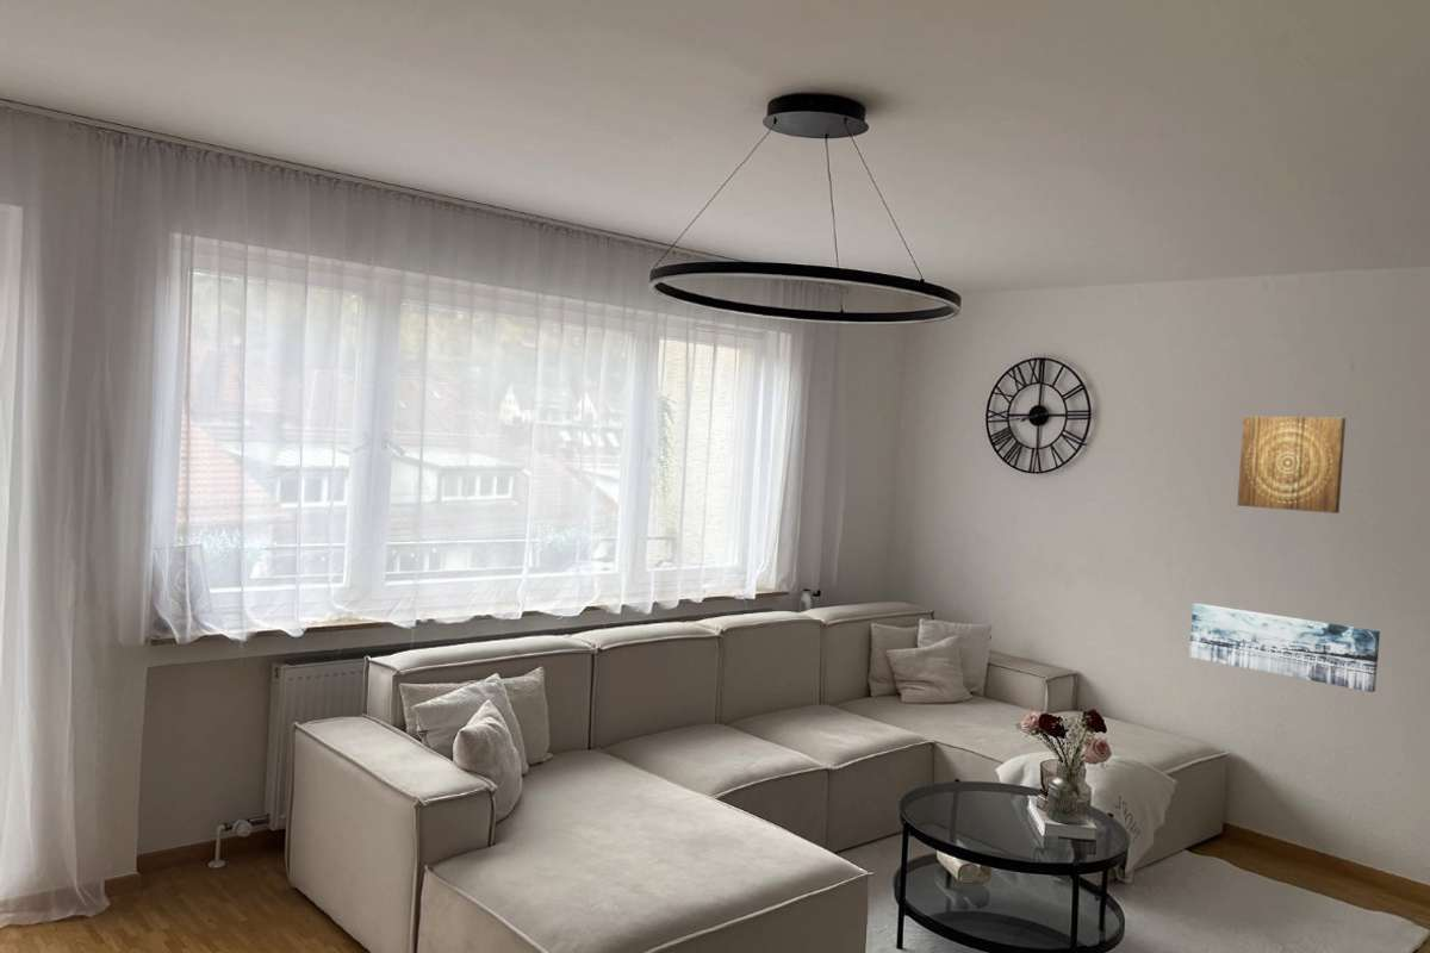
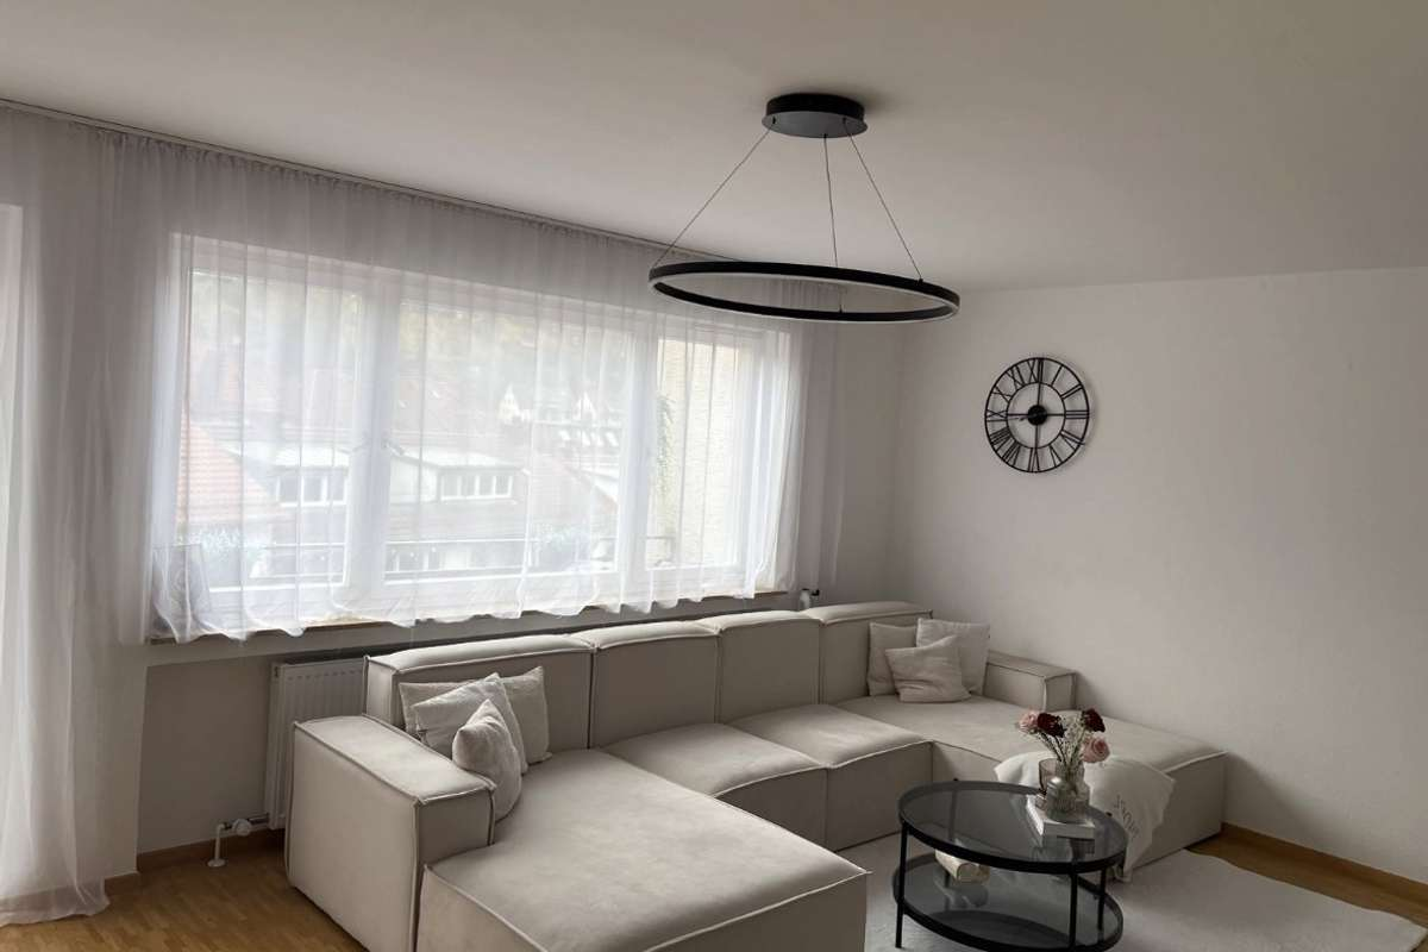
- wall art (1289, 462)
- wall art (1279, 644)
